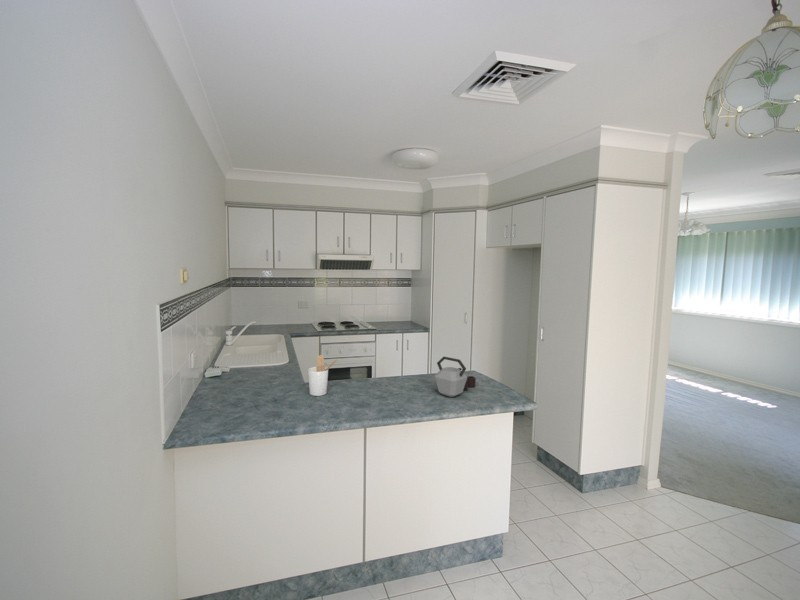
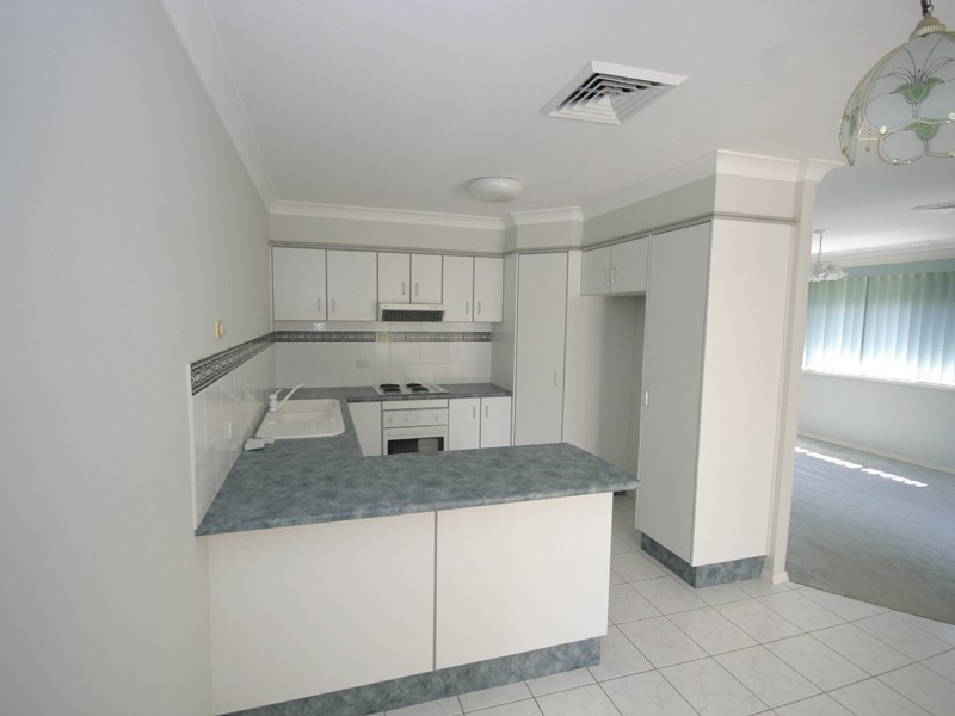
- kettle (459, 373)
- utensil holder (323, 375)
